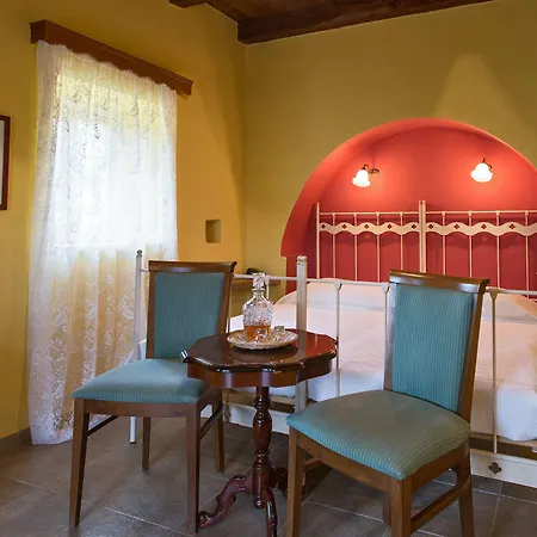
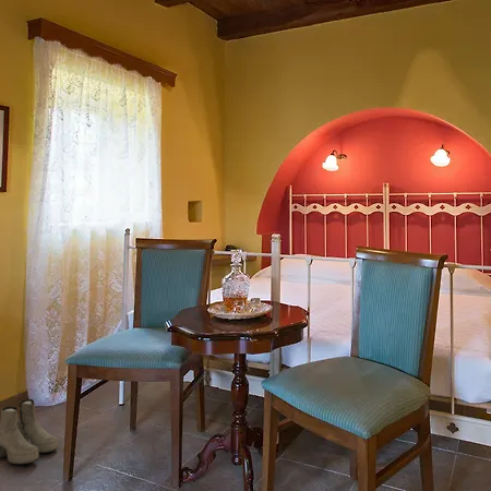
+ boots (25, 429)
